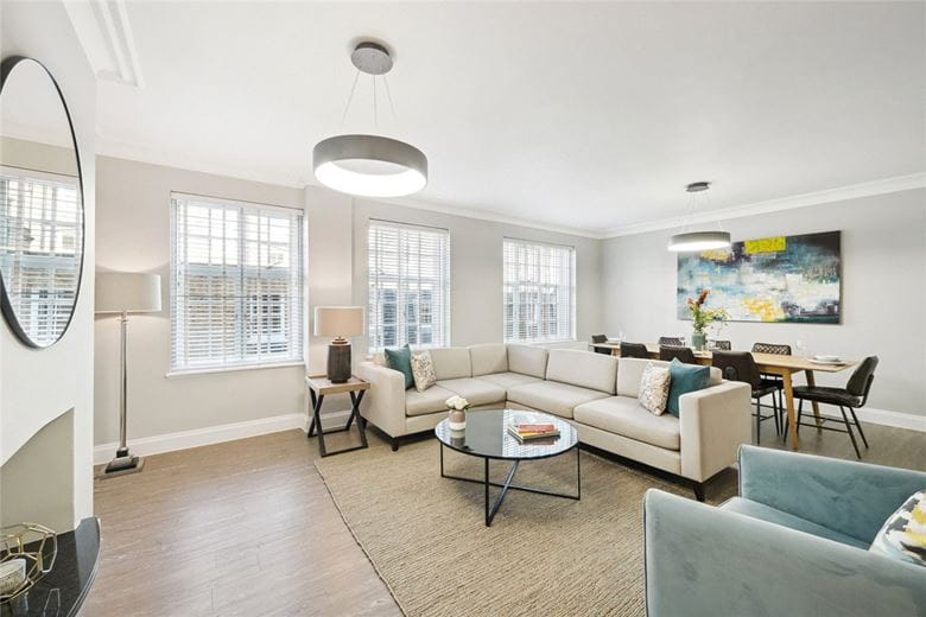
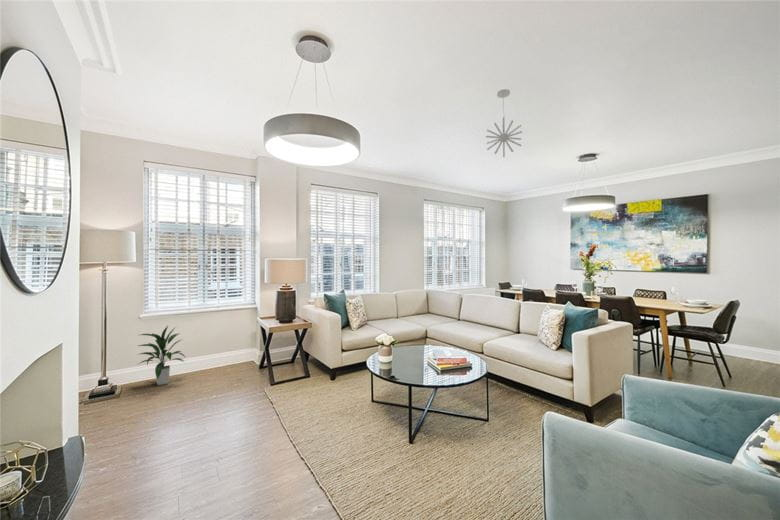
+ pendant light (503, 123)
+ indoor plant (161, 354)
